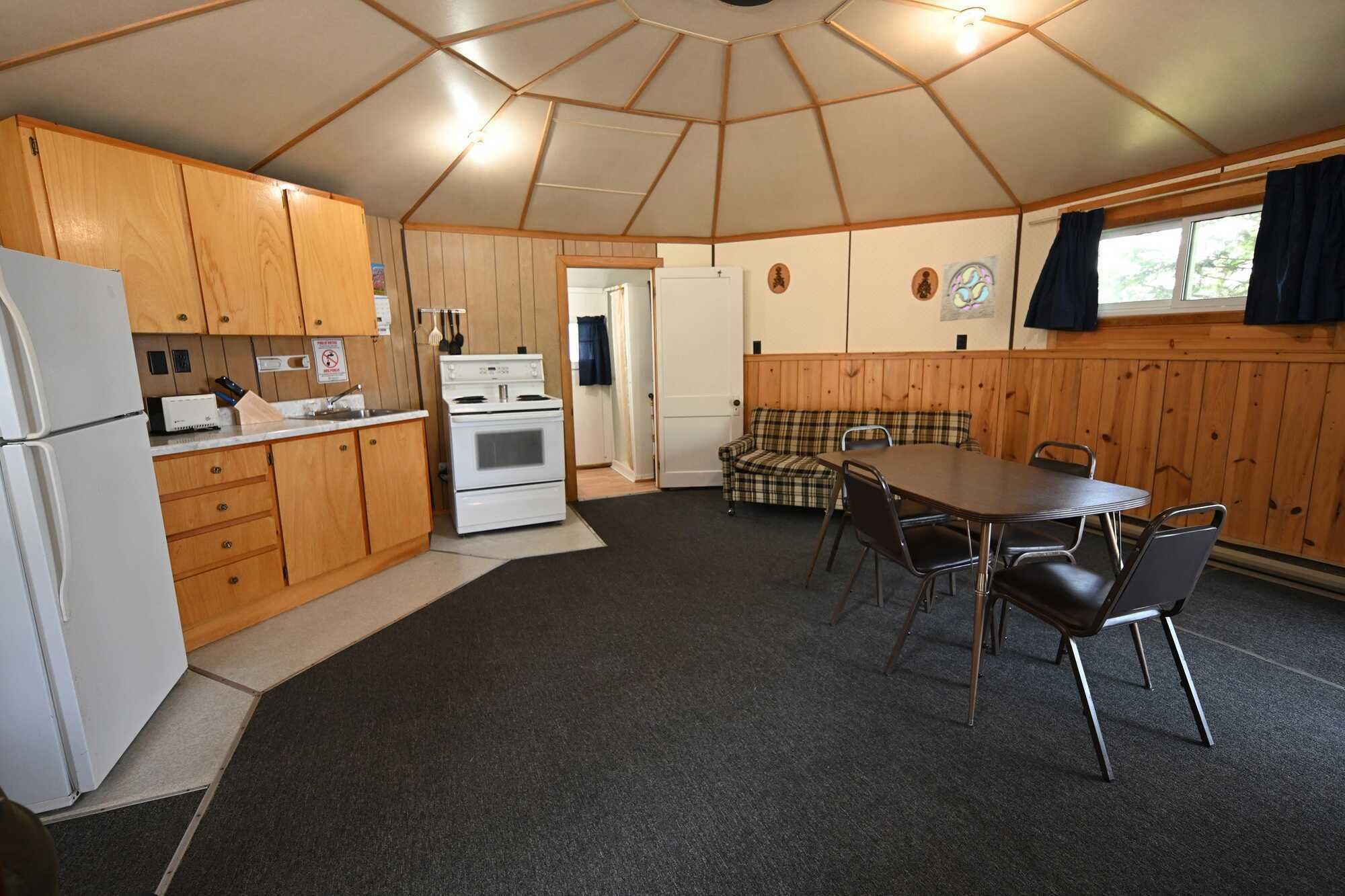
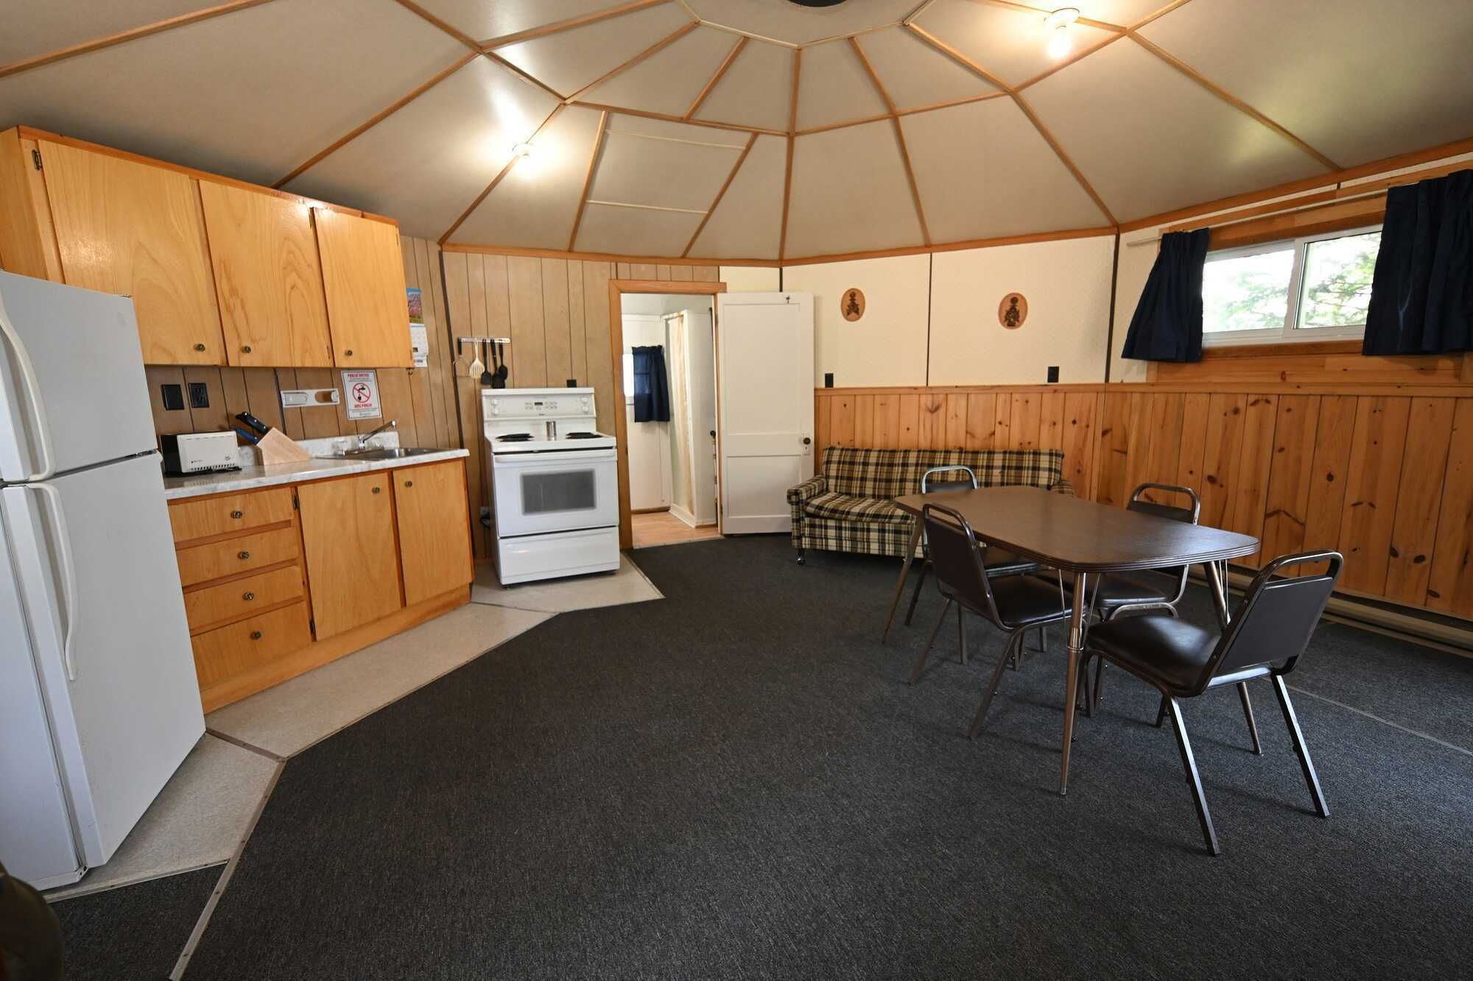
- wall ornament (968, 290)
